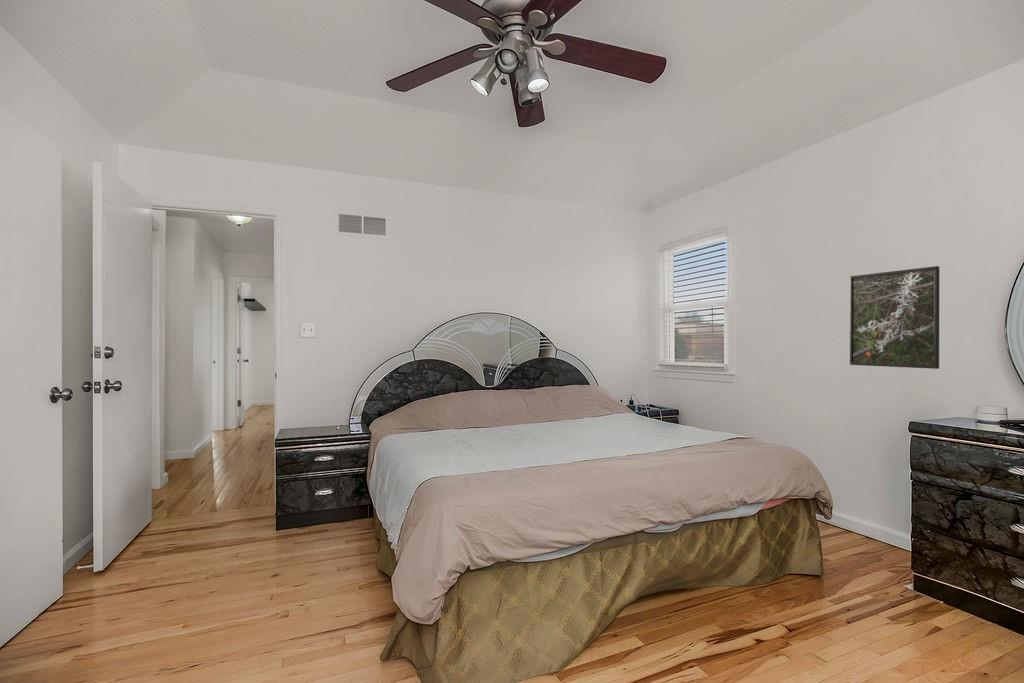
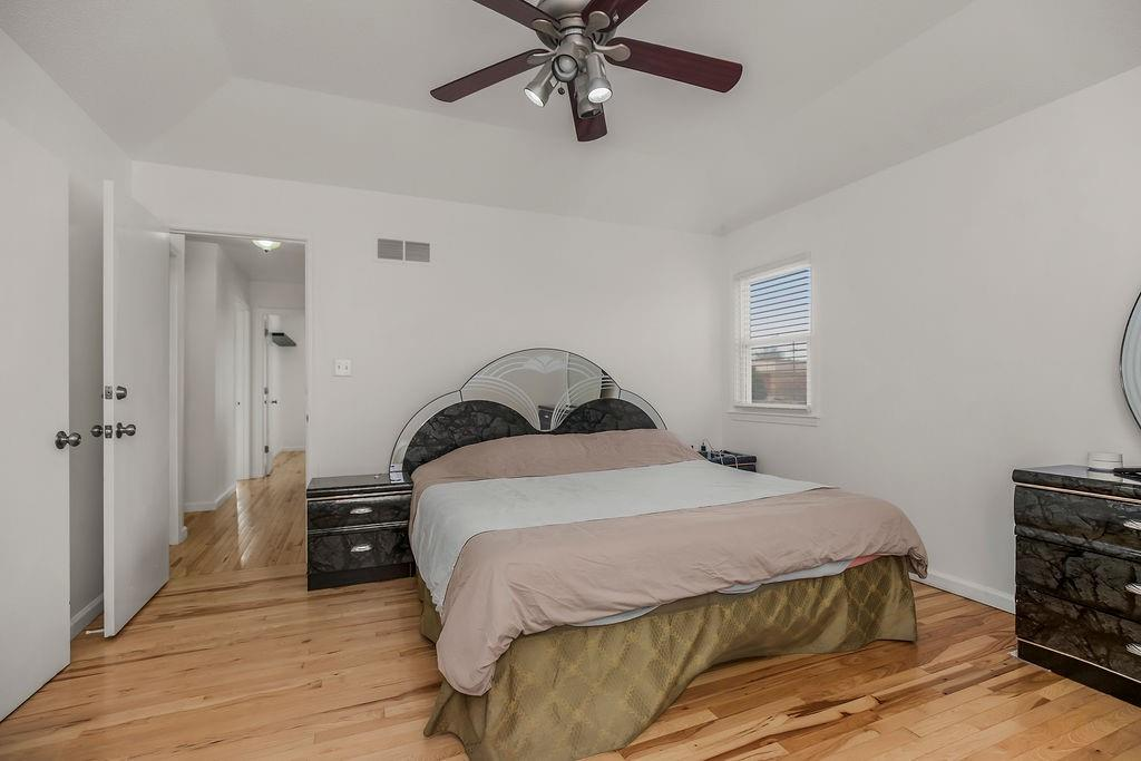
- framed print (891, 319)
